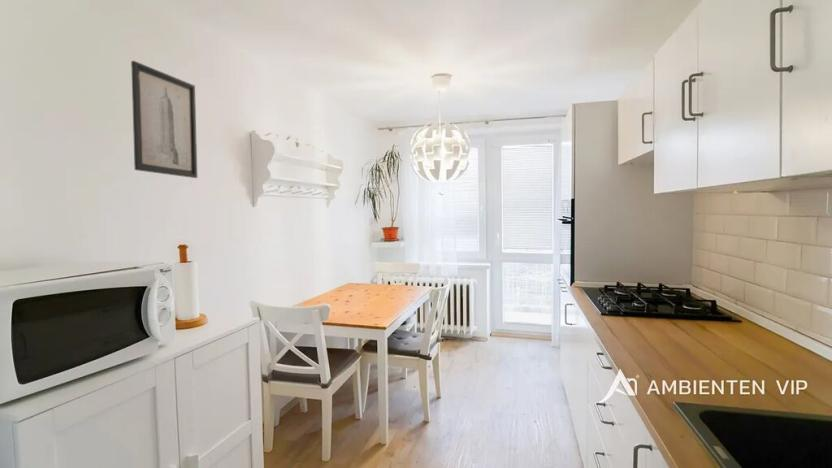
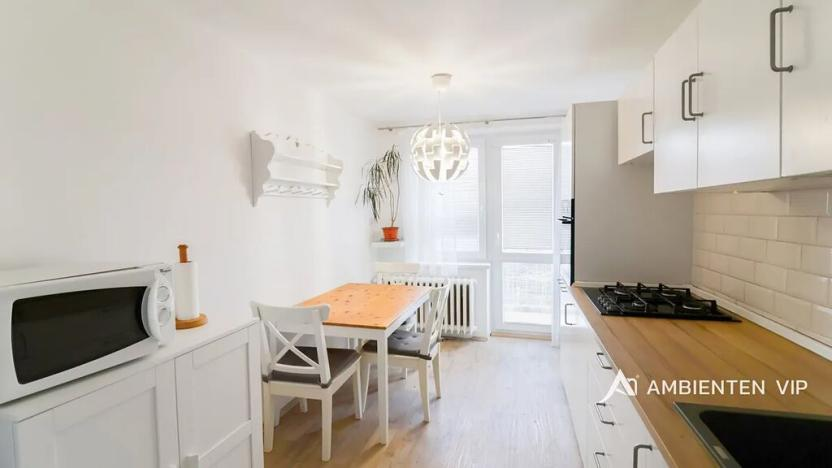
- wall art (167, 124)
